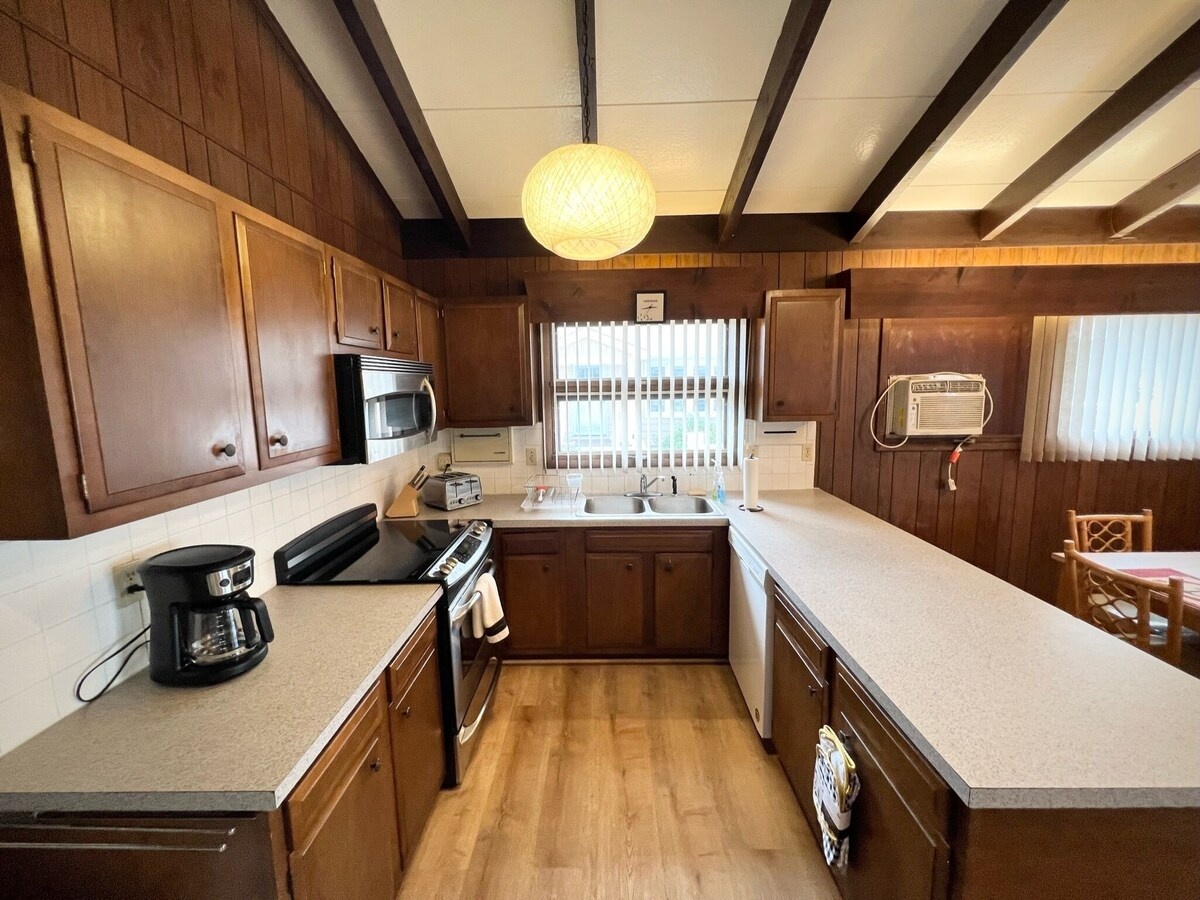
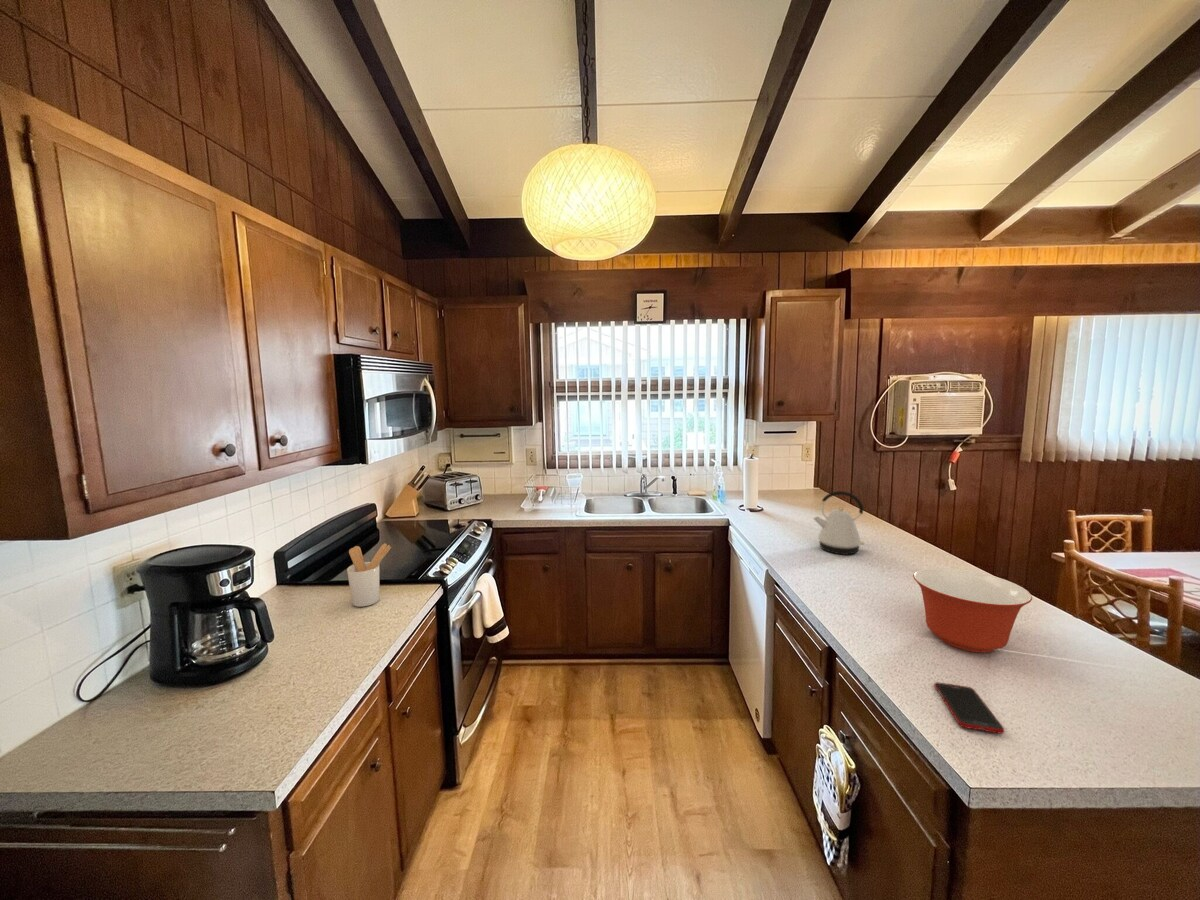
+ utensil holder (371, 573)
+ cell phone (966, 706)
+ mixing bowl (966, 612)
+ kettle (838, 520)
